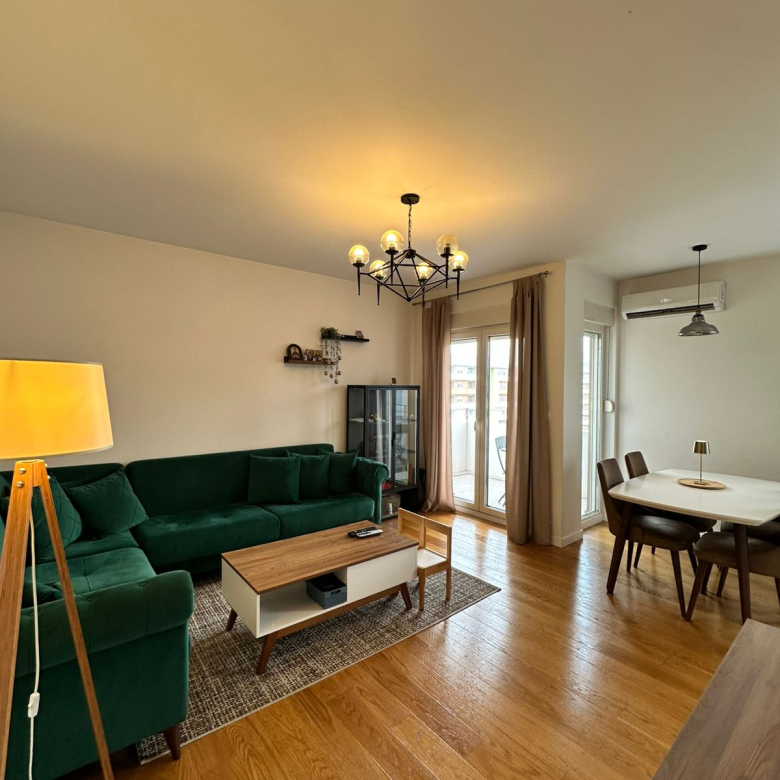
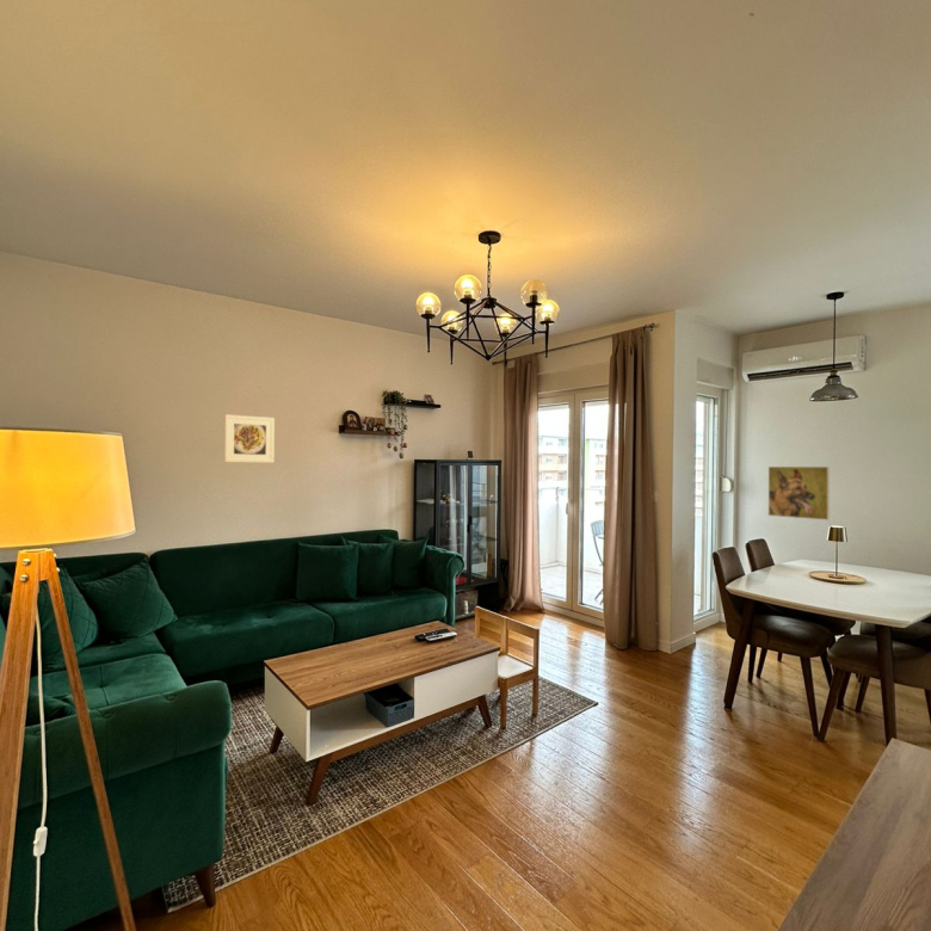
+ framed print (797, 492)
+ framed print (249, 439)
